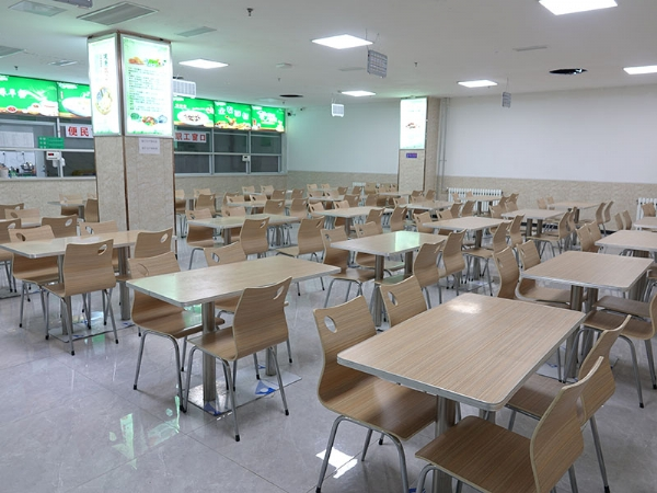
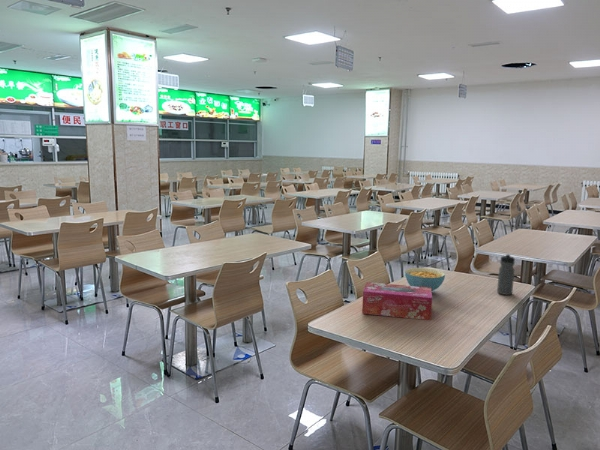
+ cereal bowl (424, 281)
+ water bottle (506, 273)
+ tissue box (397, 300)
